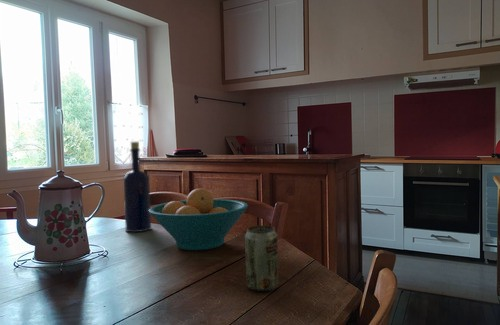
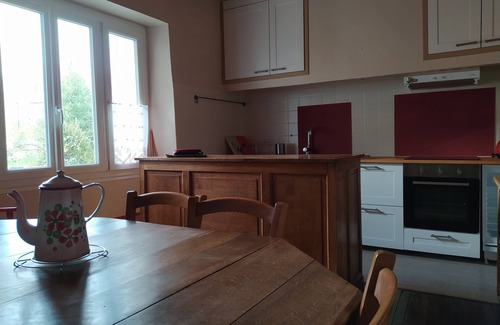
- fruit bowl (199, 216)
- beverage can (261, 257)
- bottle (136, 185)
